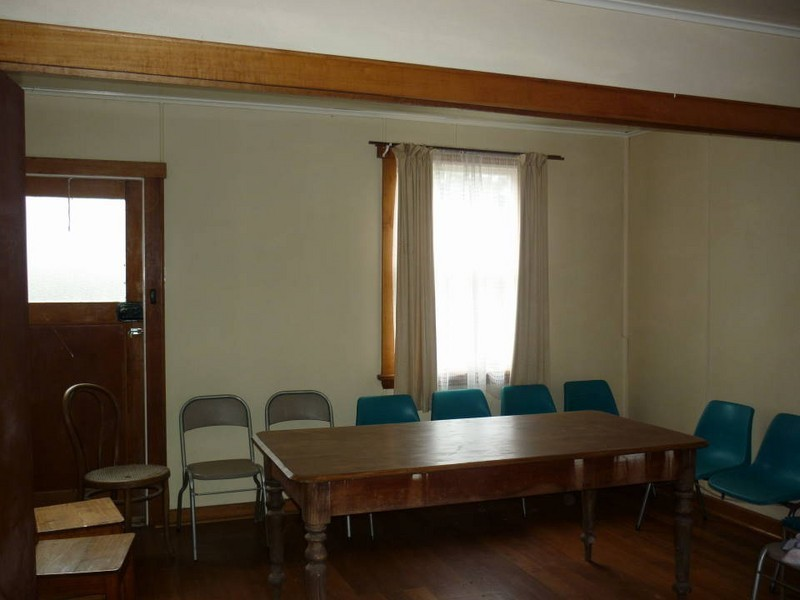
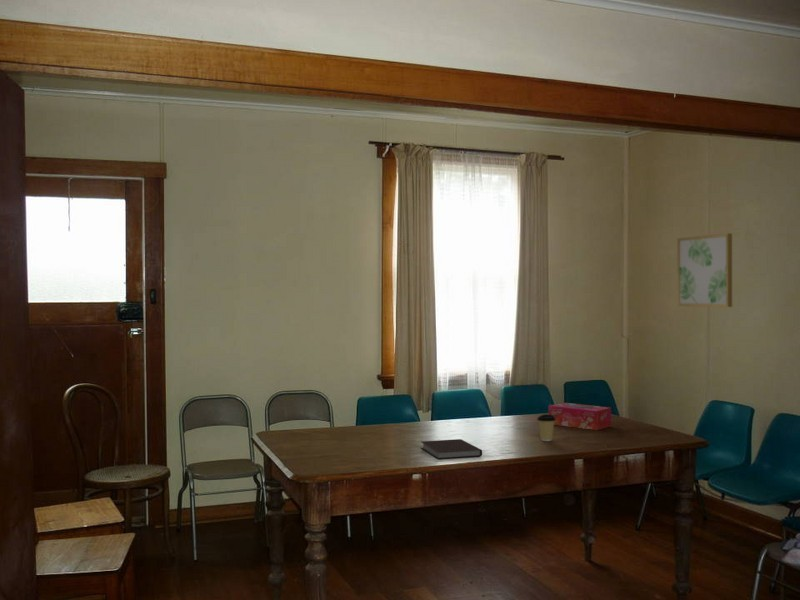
+ tissue box (579, 415)
+ notebook (450, 448)
+ wall art (703, 271)
+ coffee cup (546, 427)
